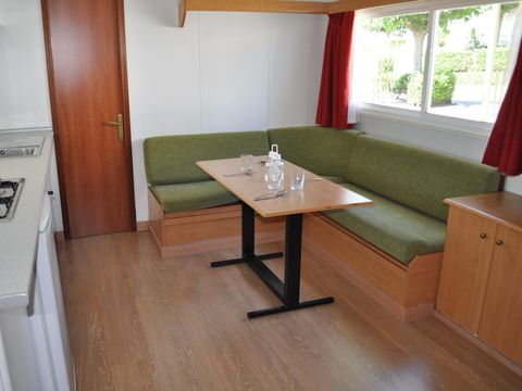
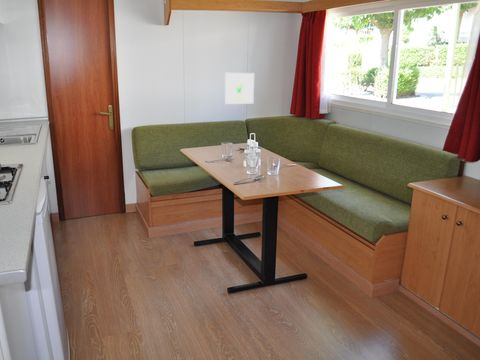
+ wall art (239, 88)
